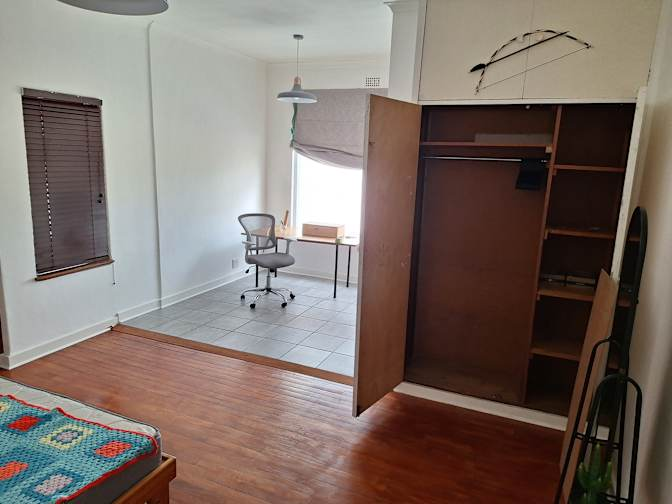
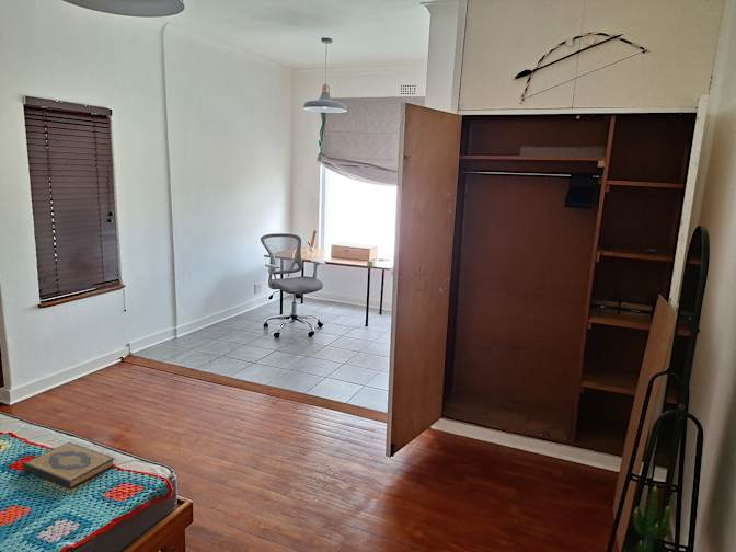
+ hardback book (69, 463)
